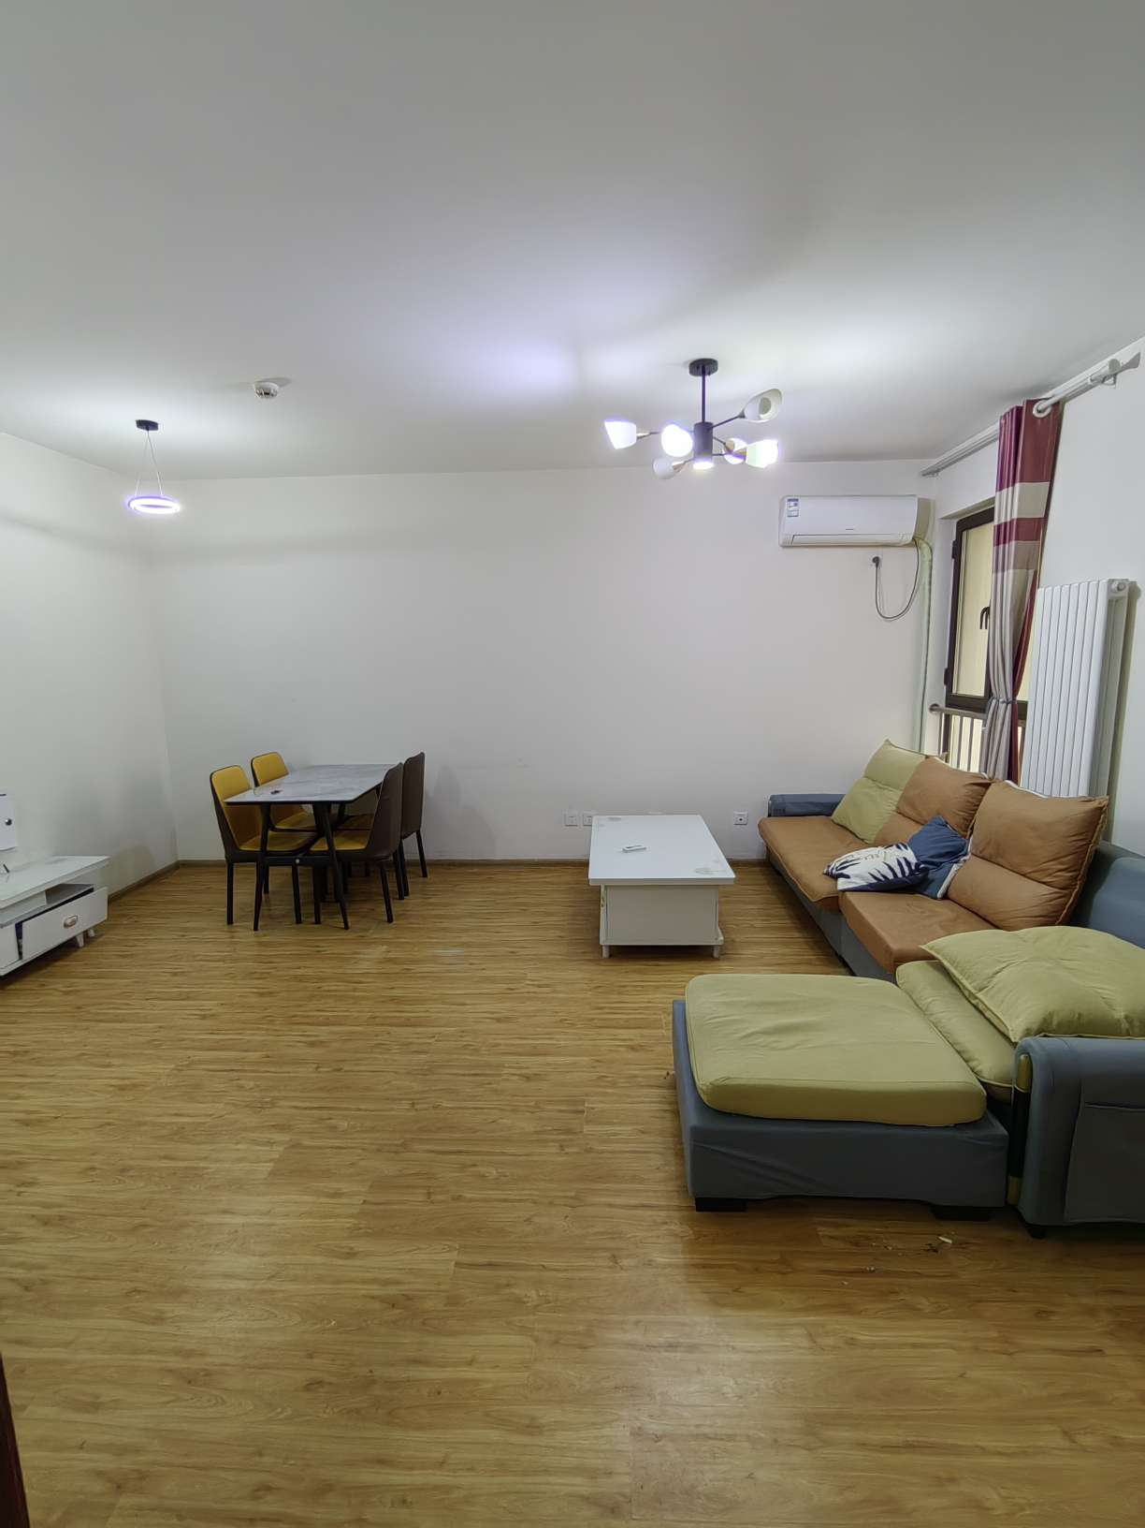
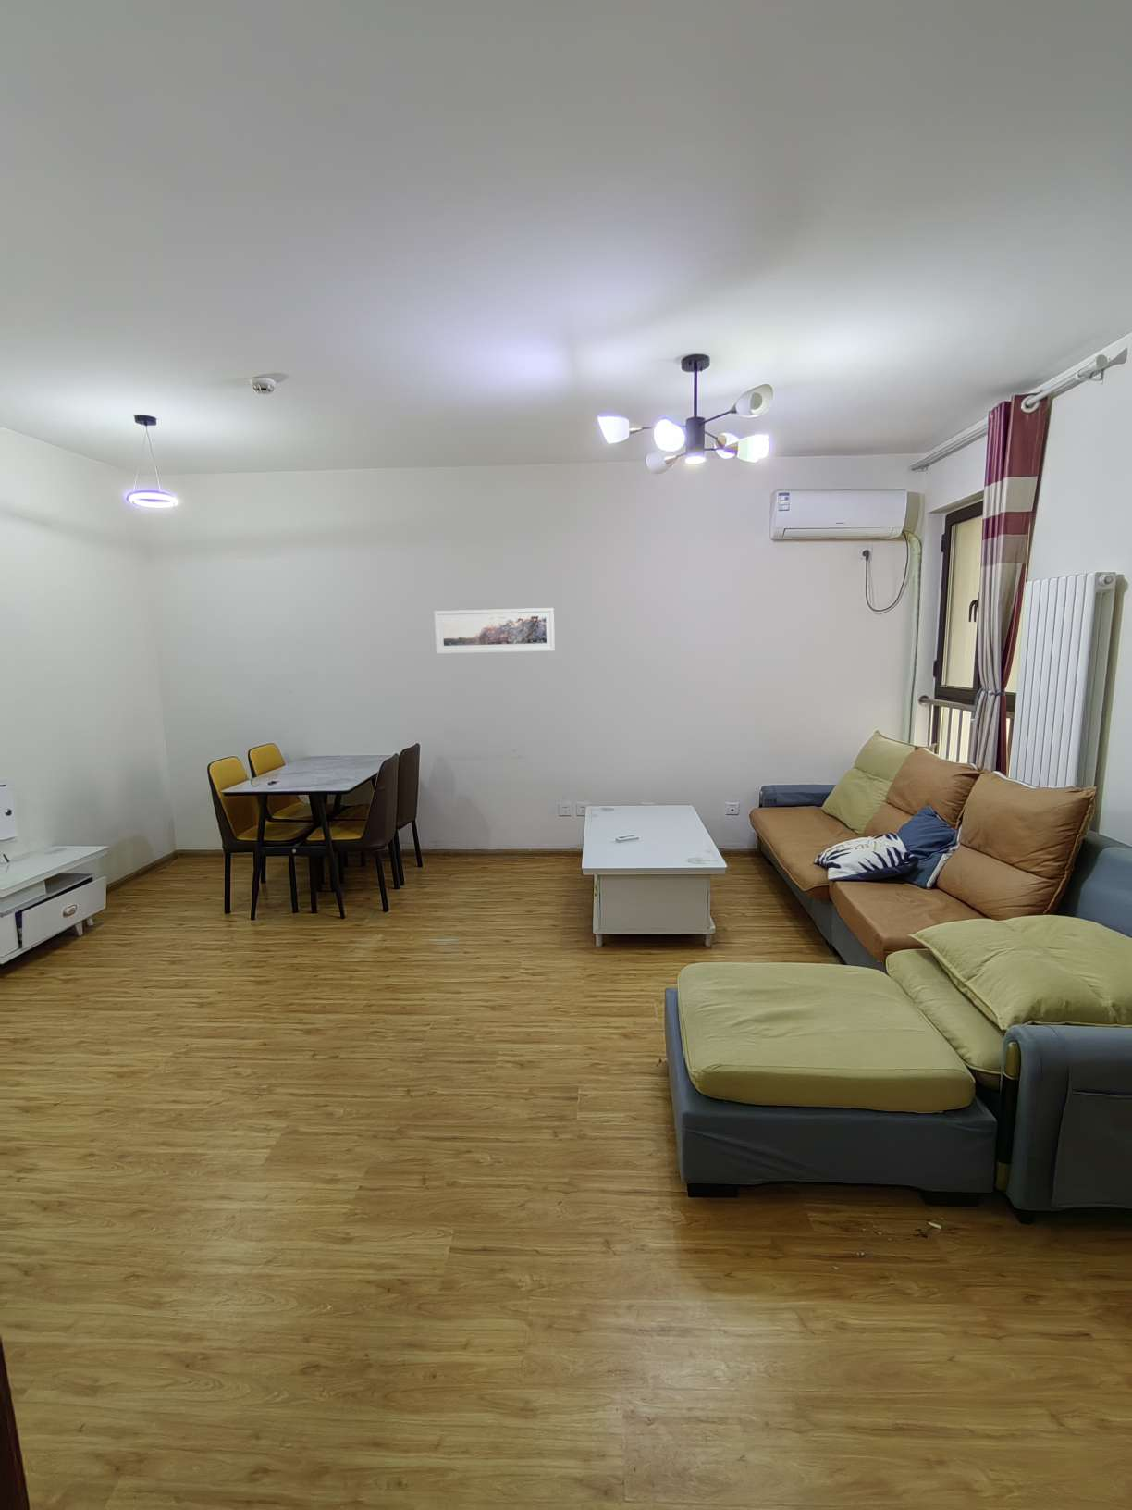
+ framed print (493, 631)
